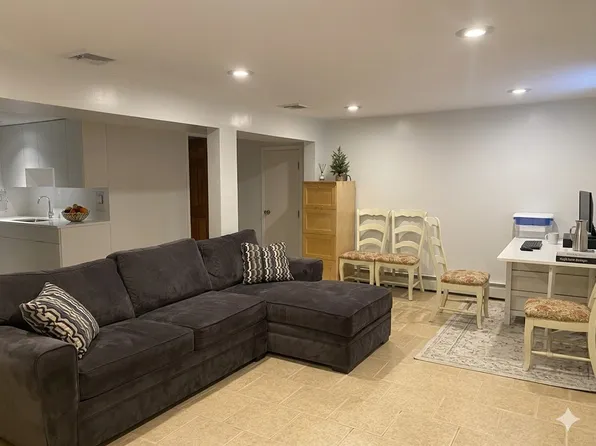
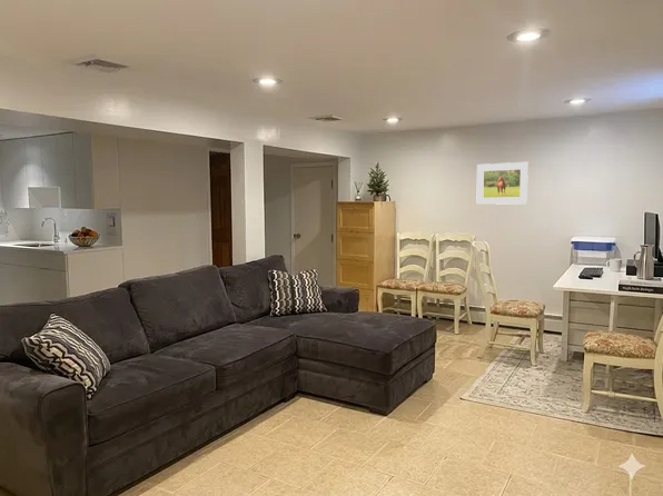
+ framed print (501, 183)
